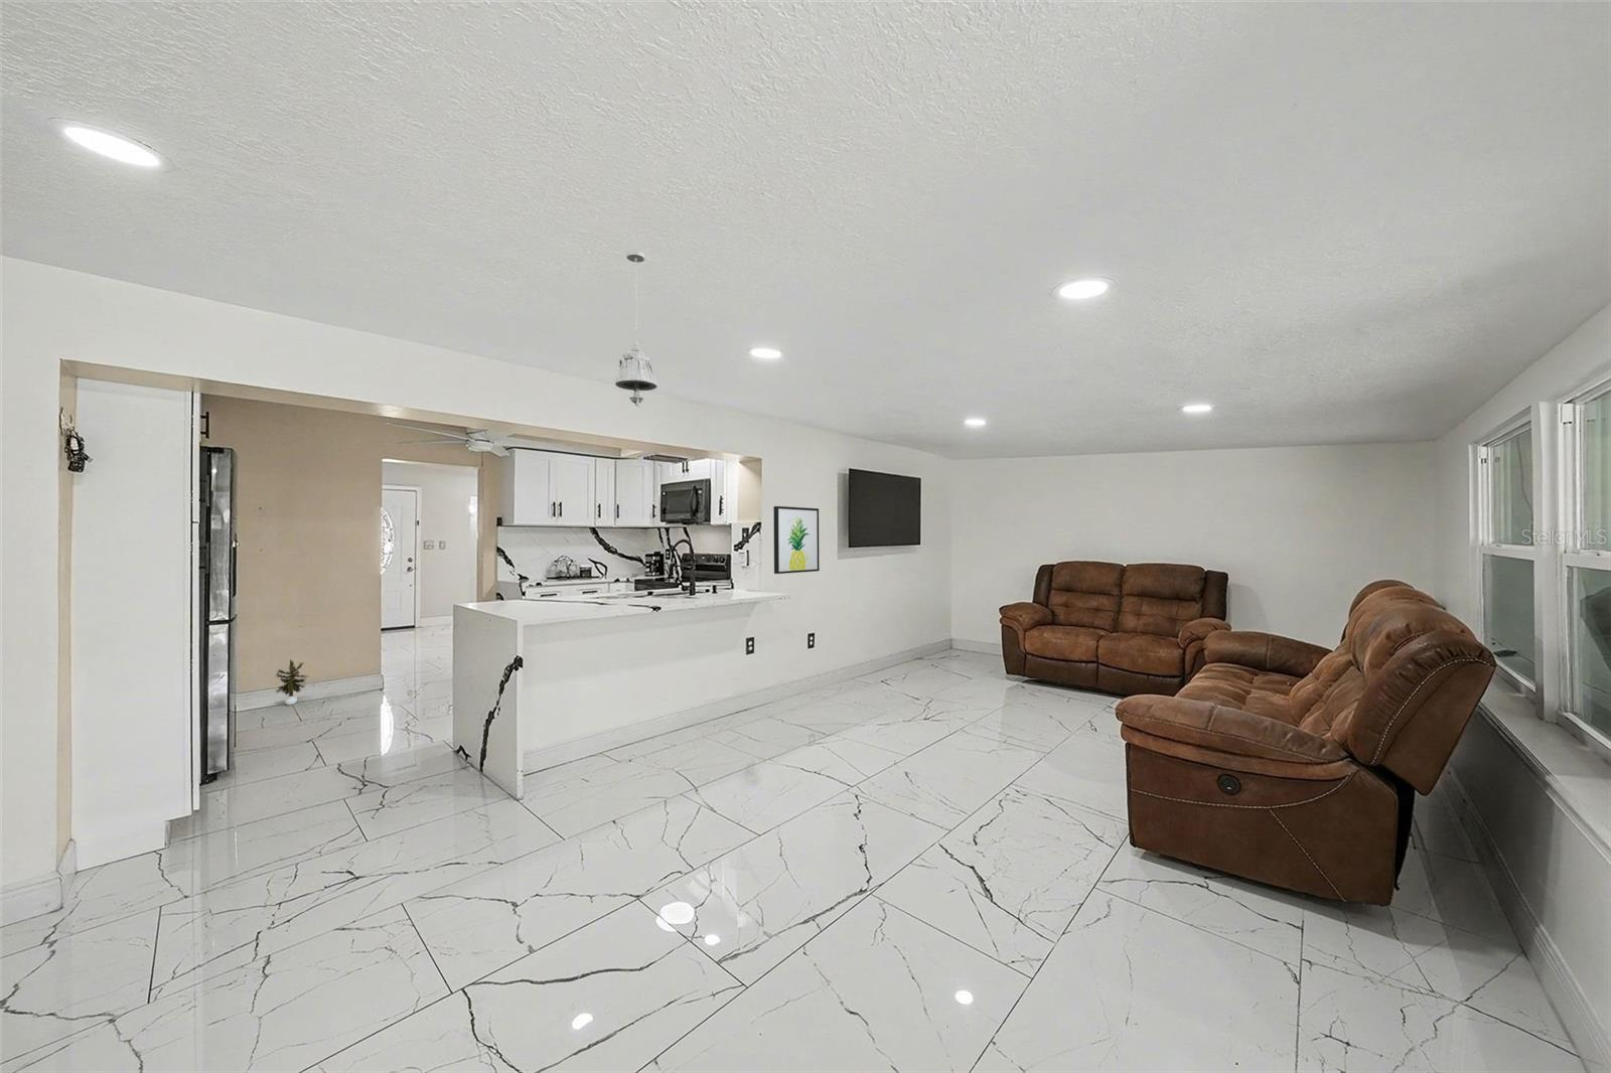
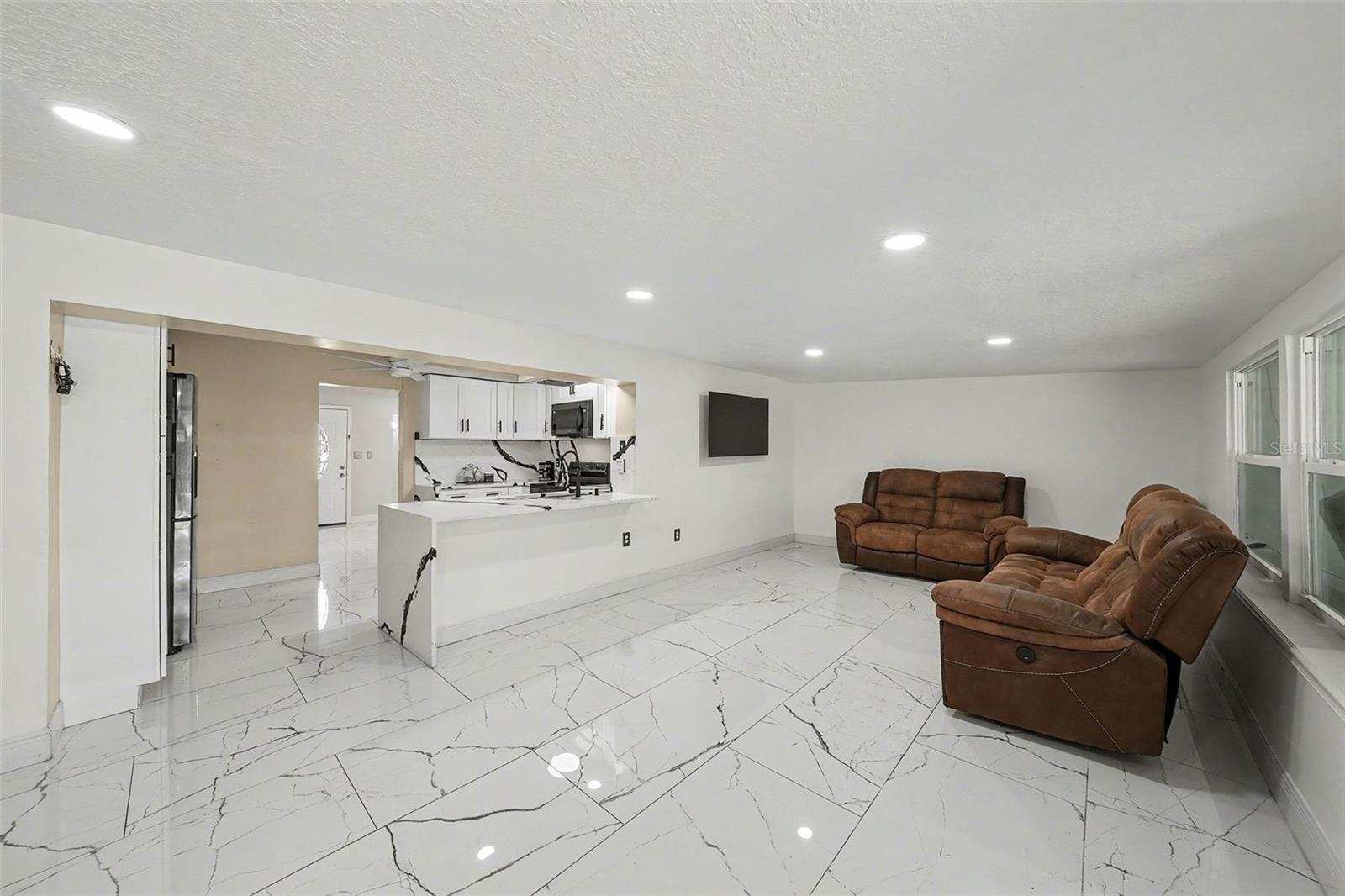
- potted plant (292, 683)
- wall art (797, 540)
- pendant light (635, 326)
